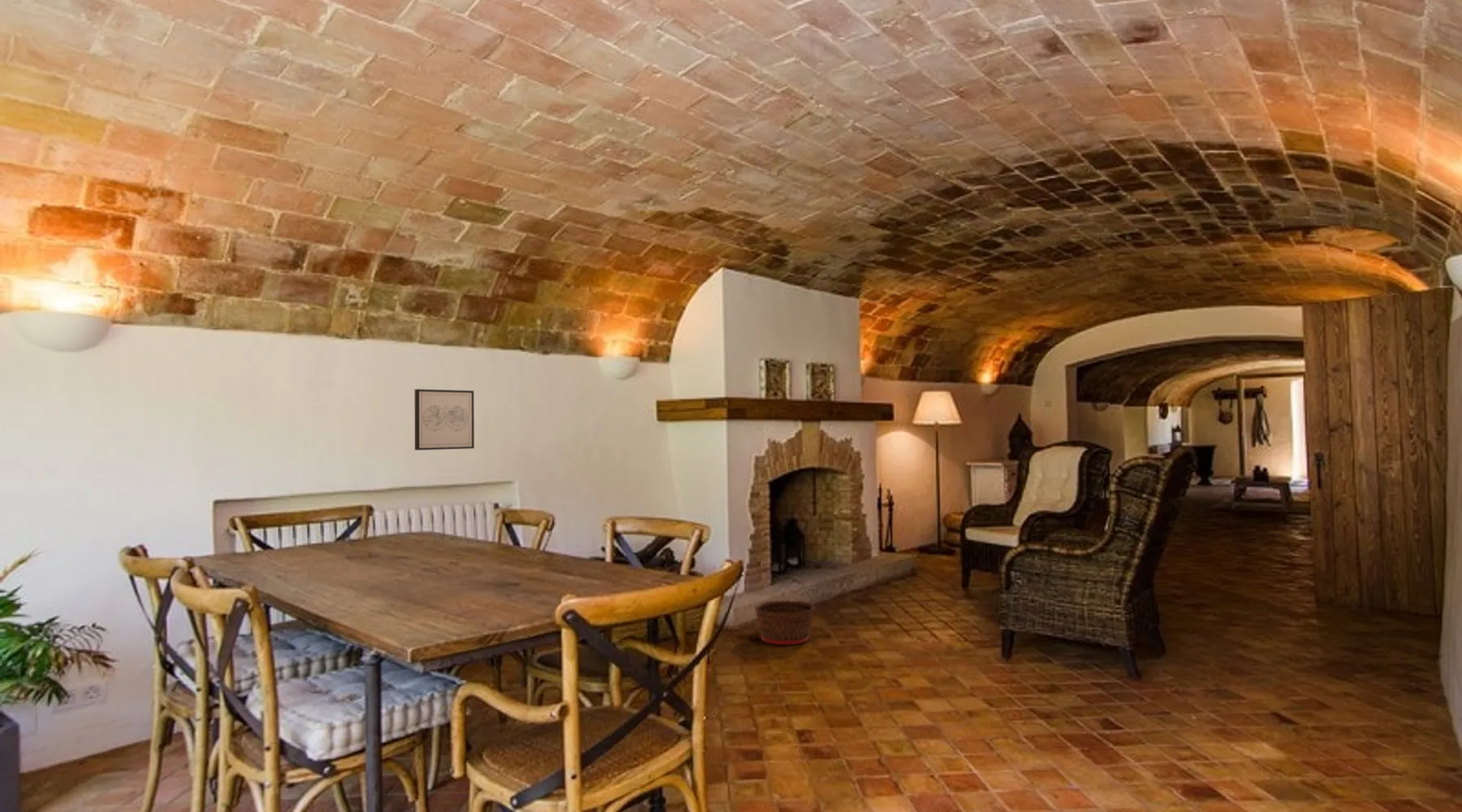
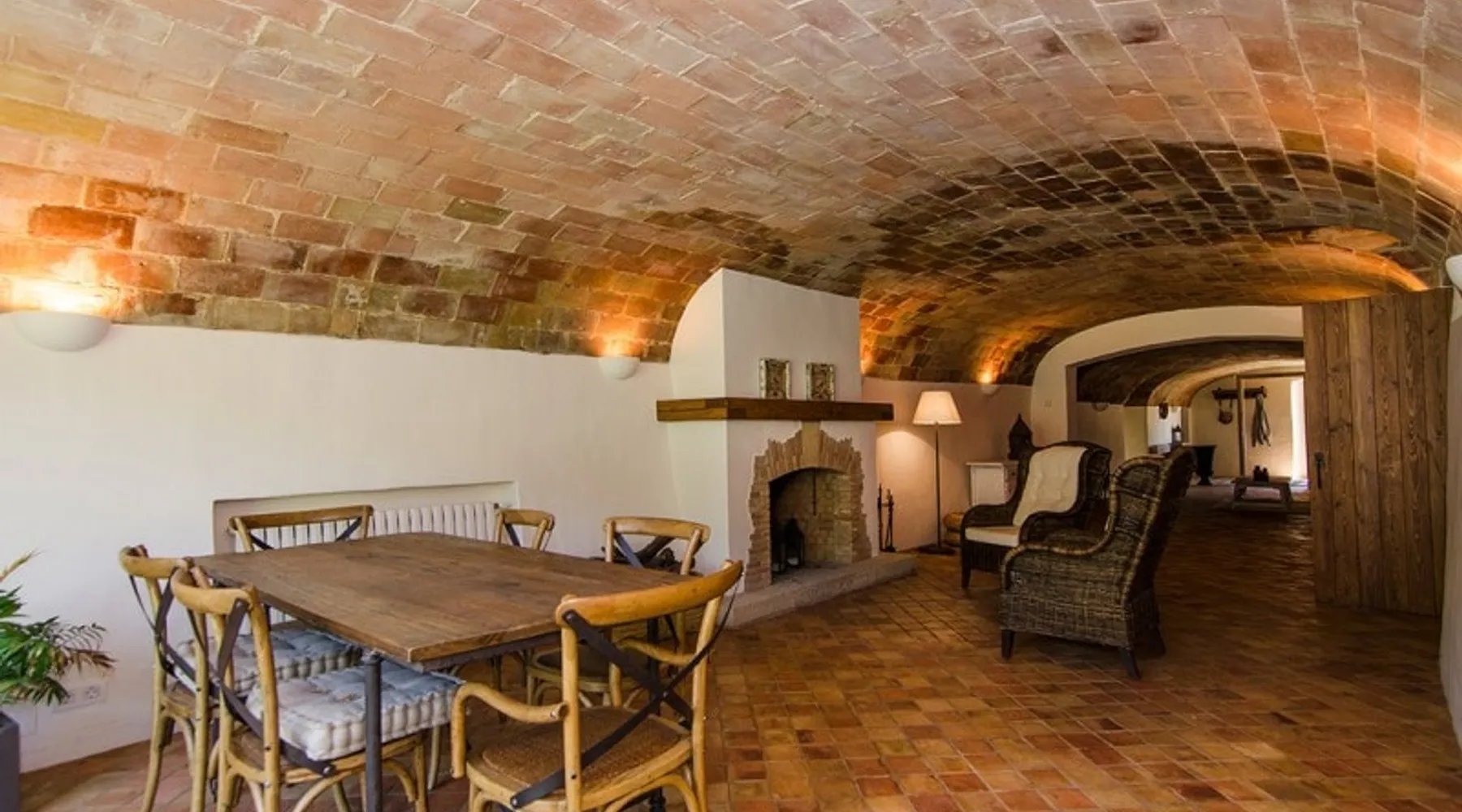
- wall art (445, 419)
- basket (785, 622)
